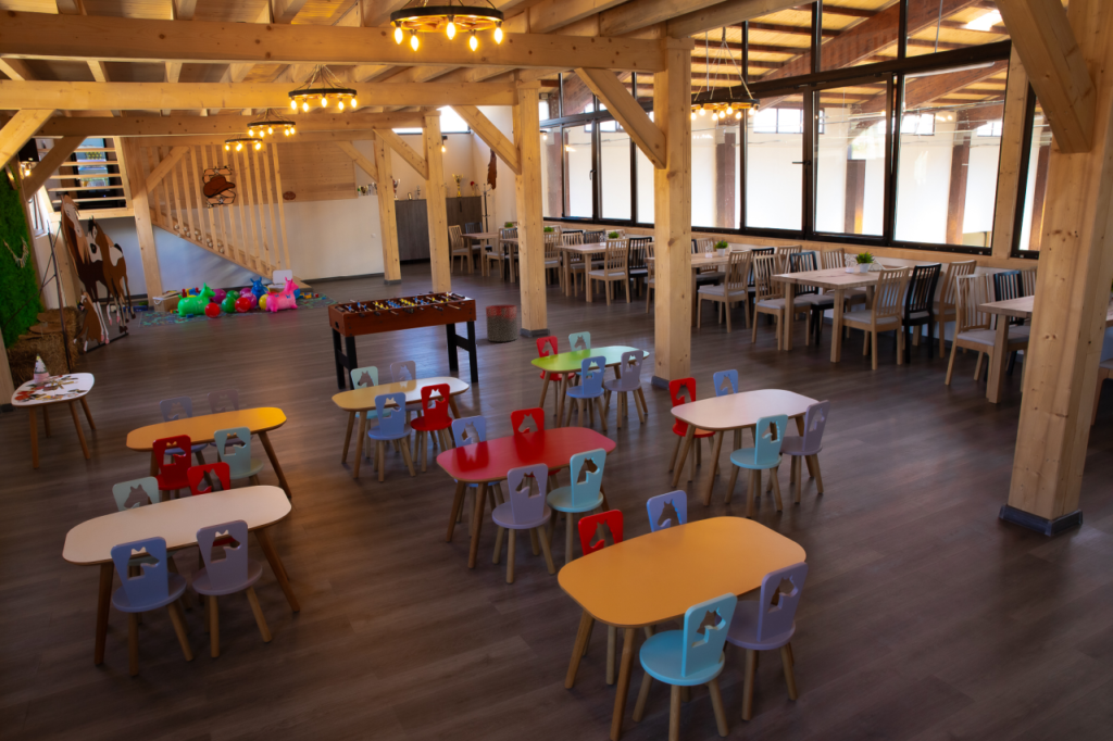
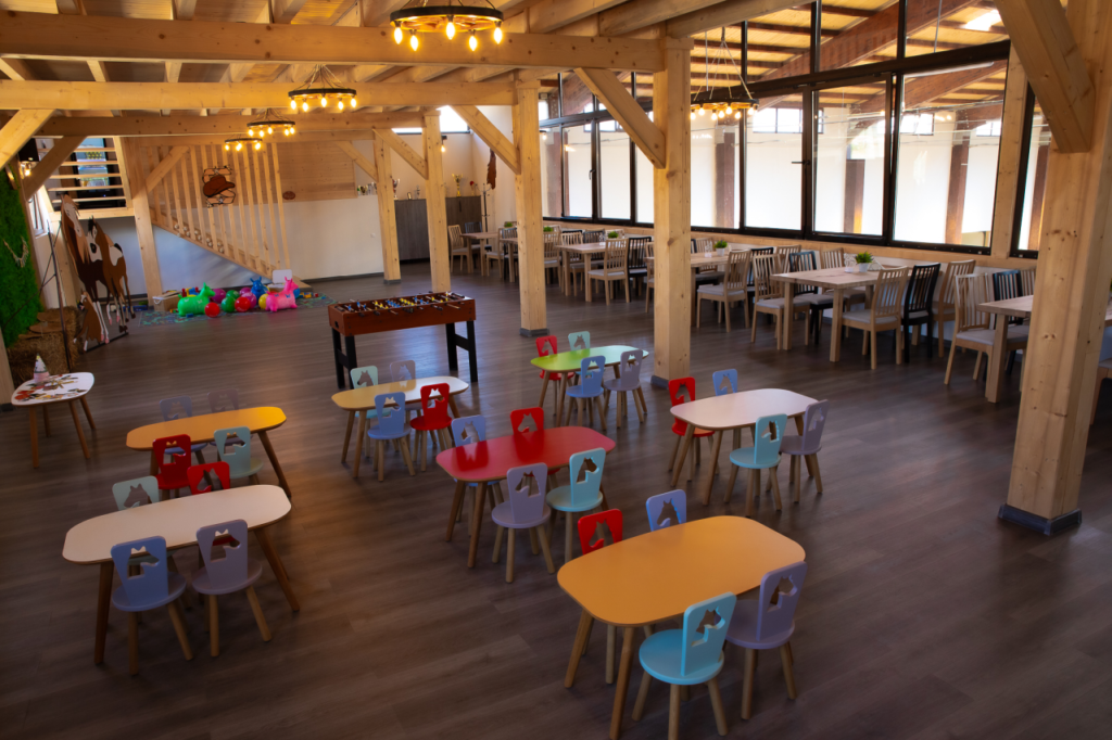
- trash can (501, 323)
